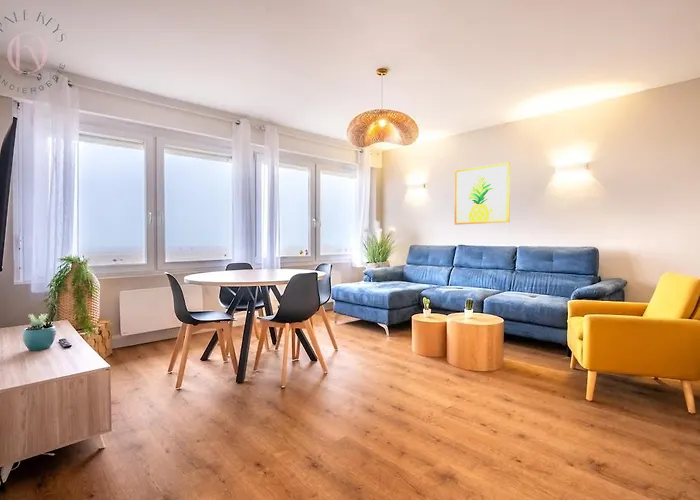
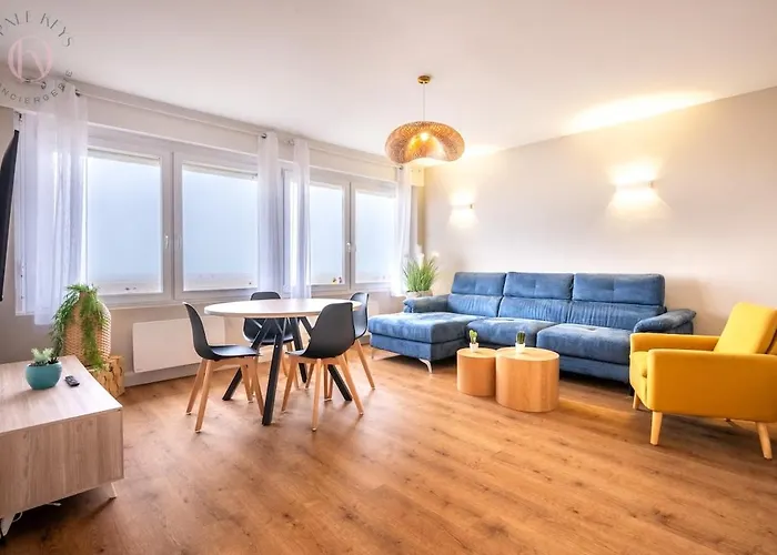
- wall art (480, 195)
